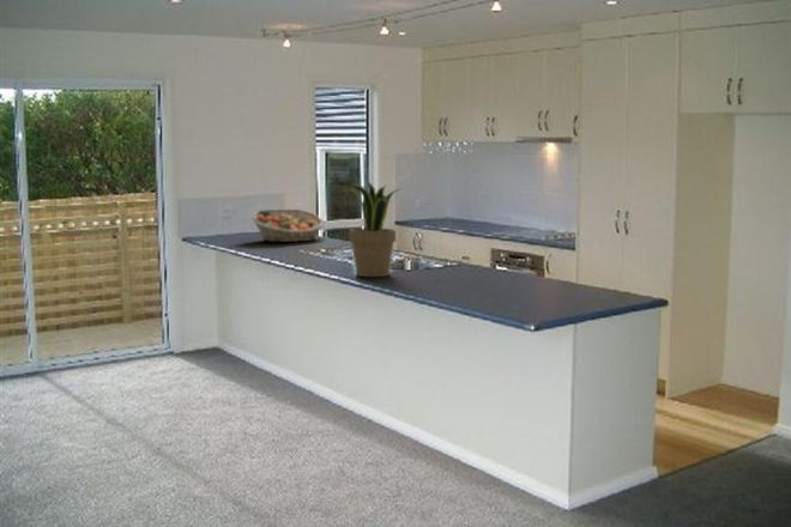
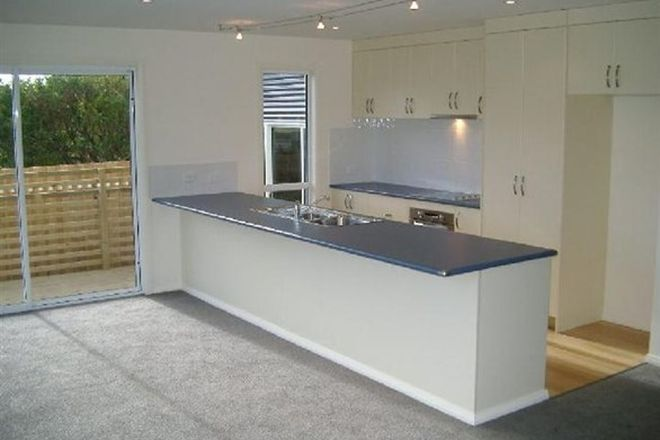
- fruit basket (288, 224)
- potted plant (372, 228)
